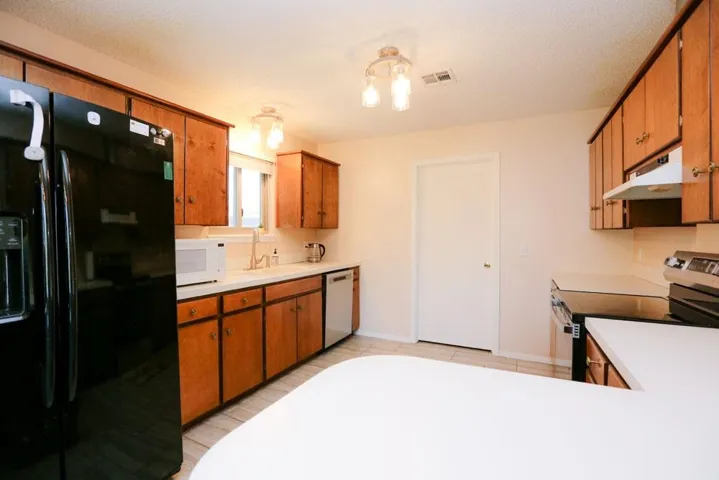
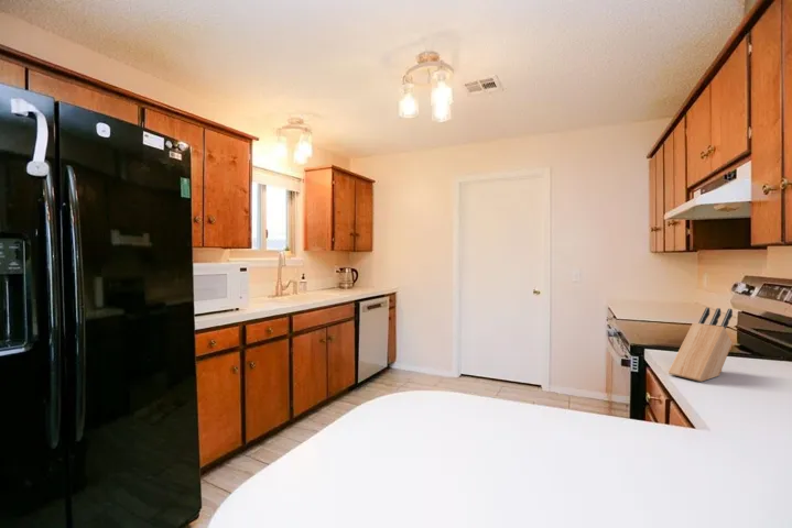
+ knife block (703, 341)
